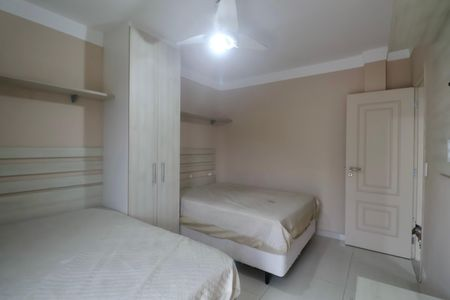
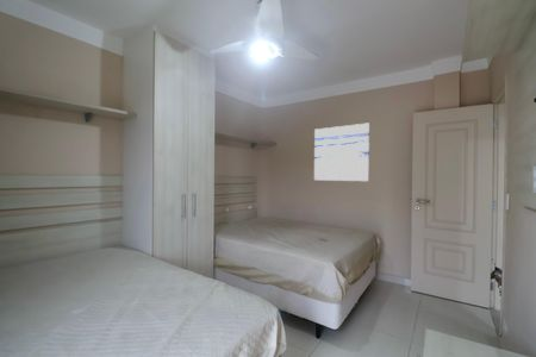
+ wall art (339, 154)
